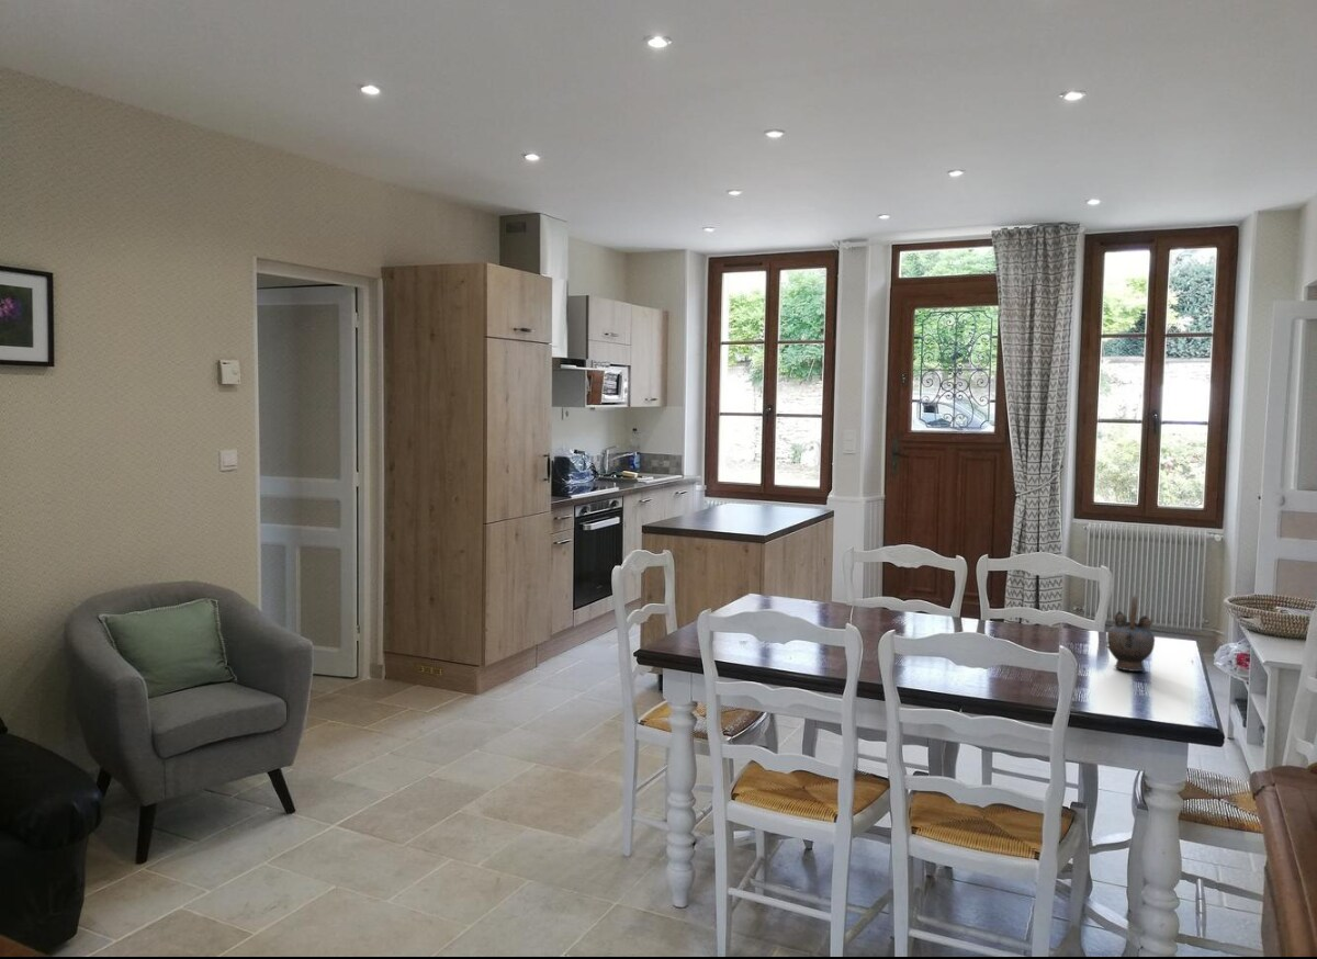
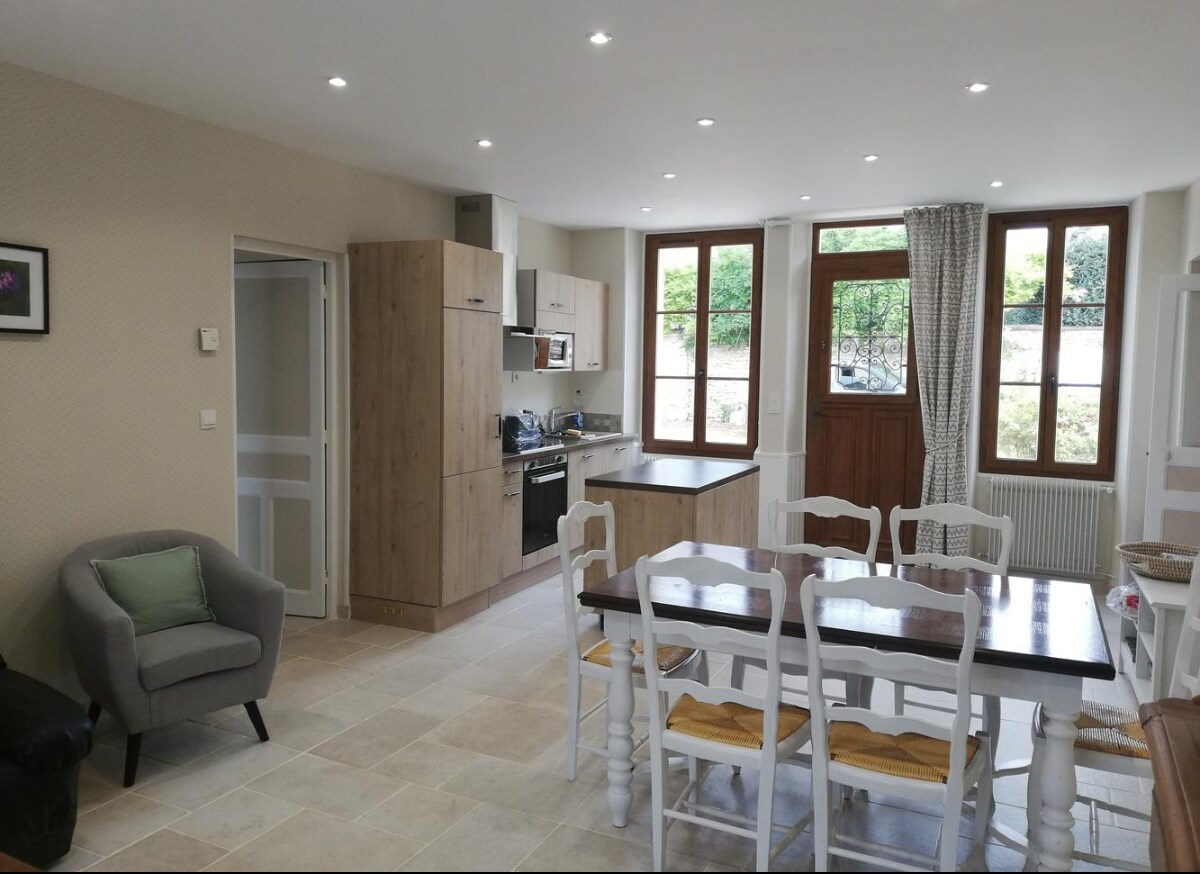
- teapot (1130, 632)
